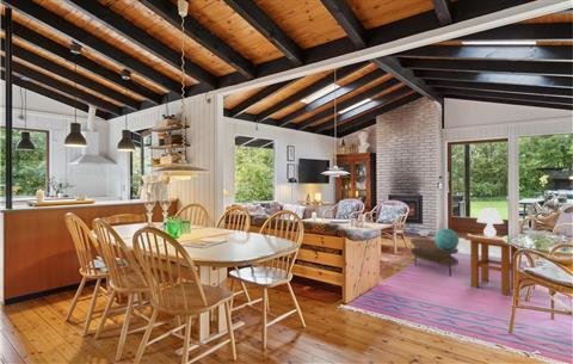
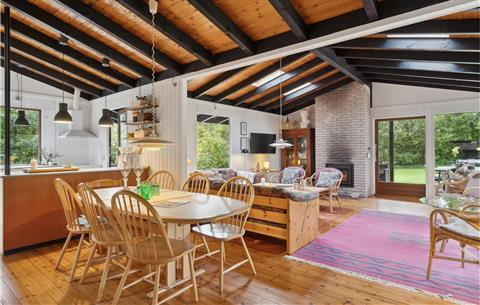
- table lamp (488, 222)
- decorative globe (446, 239)
- side table (494, 261)
- coffee table (432, 254)
